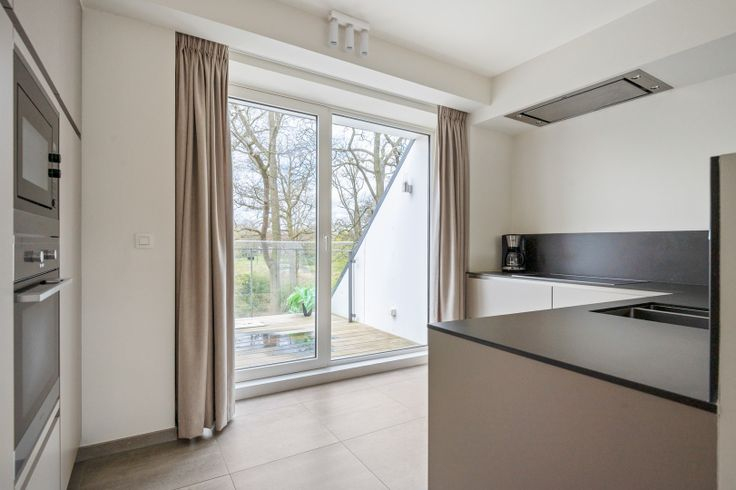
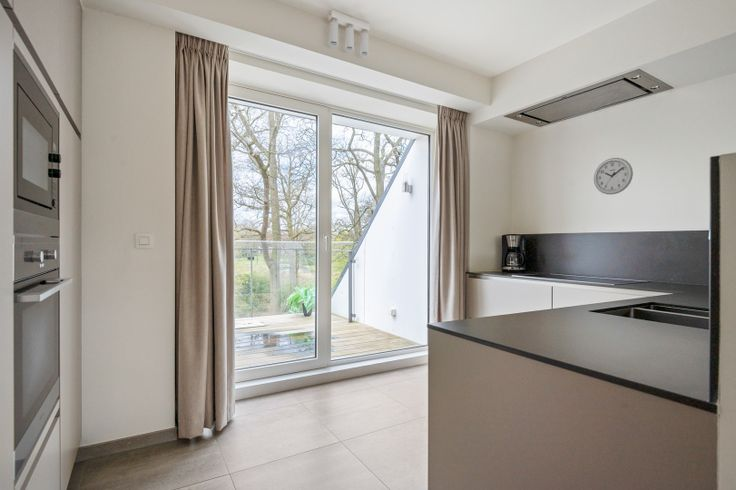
+ wall clock (612, 176)
